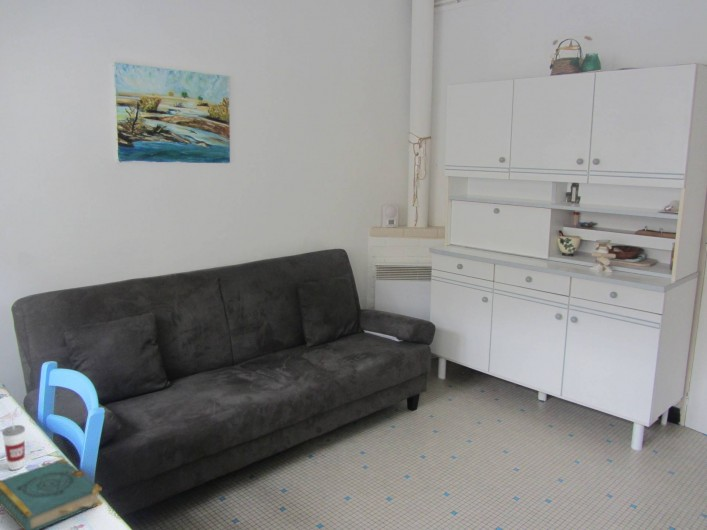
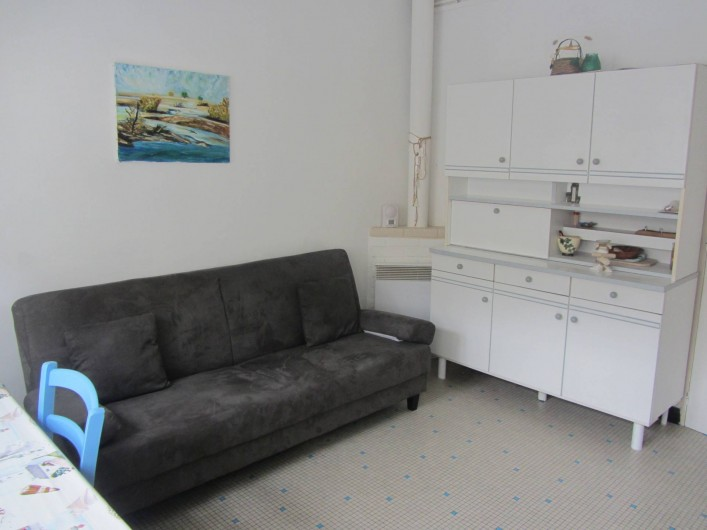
- cup (14, 441)
- book (47, 493)
